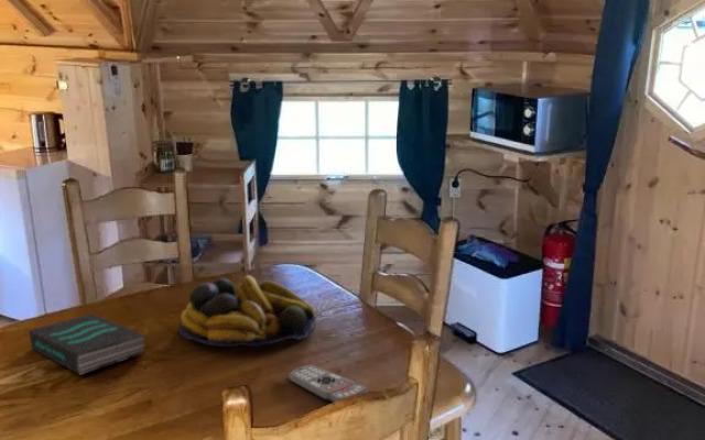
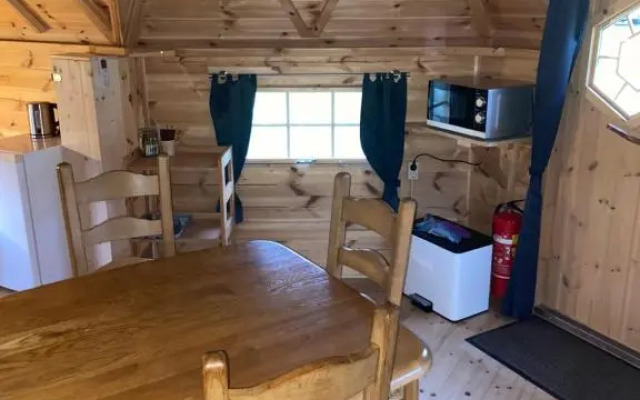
- fruit bowl (246, 302)
- book (86, 341)
- remote control (325, 384)
